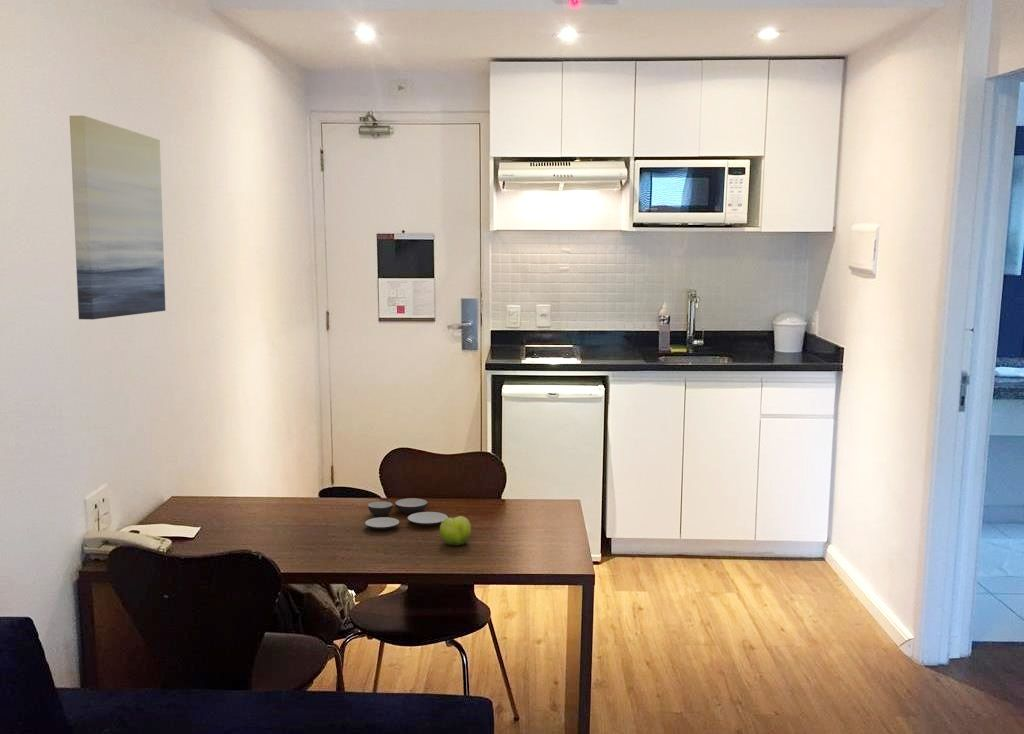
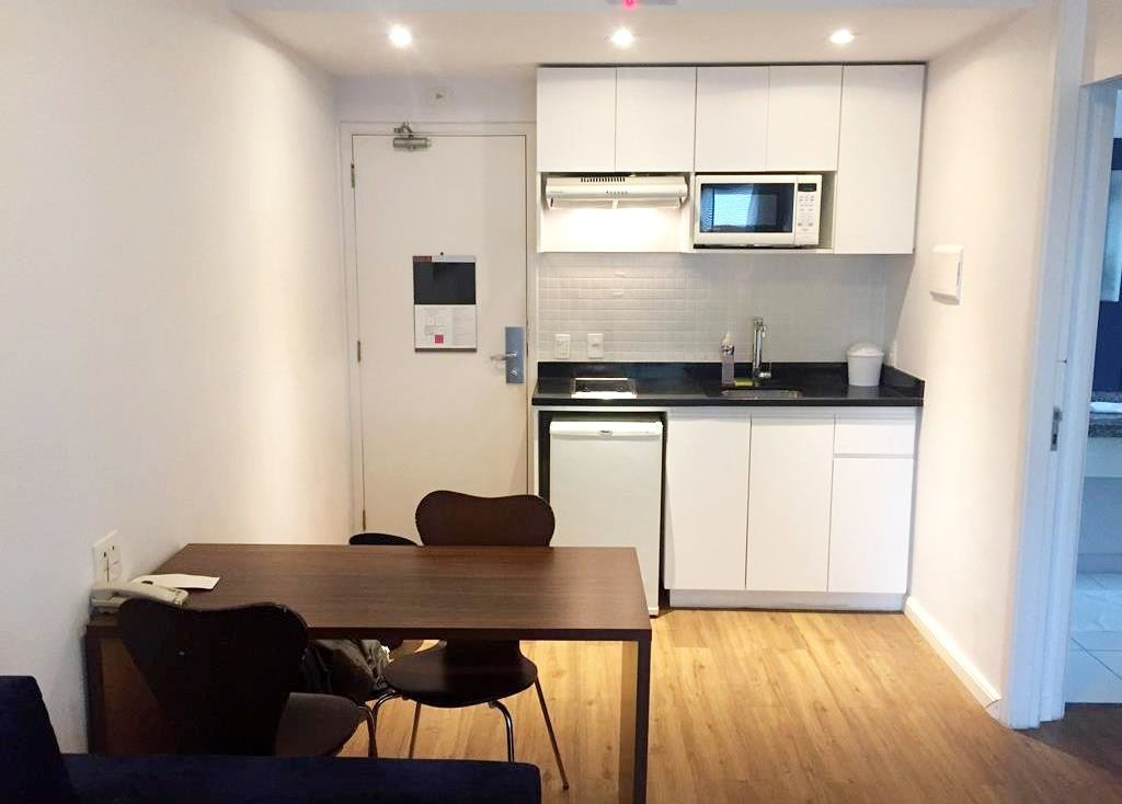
- fruit (455, 529)
- bowl set (404, 512)
- wall art (122, 222)
